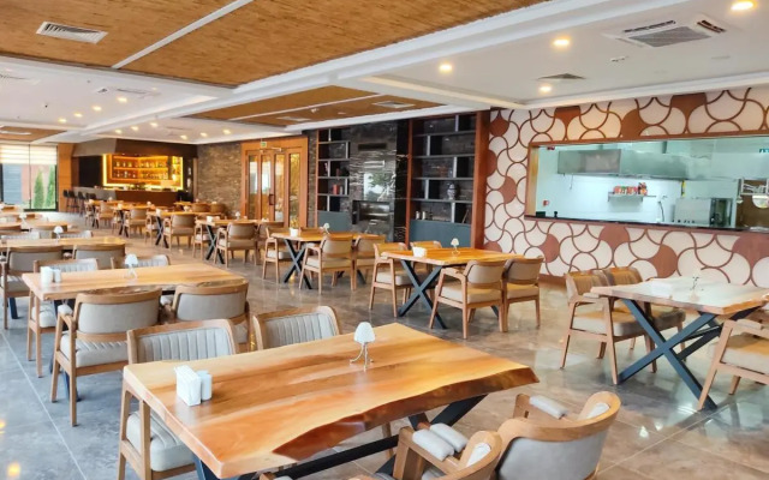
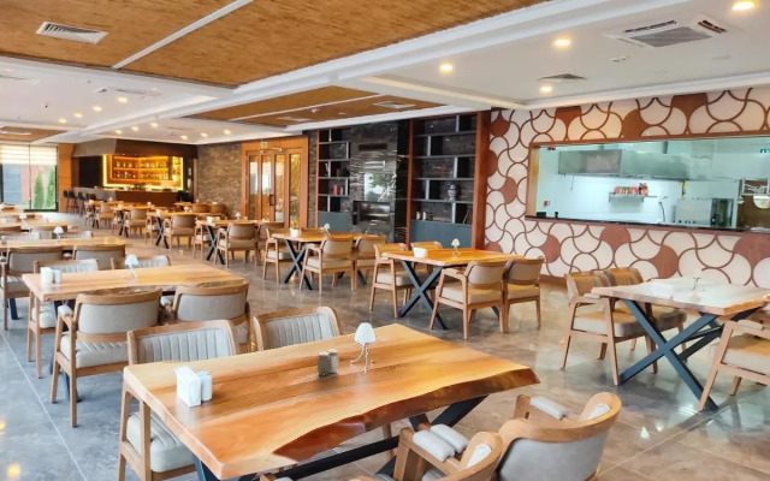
+ salt and pepper shaker (327, 362)
